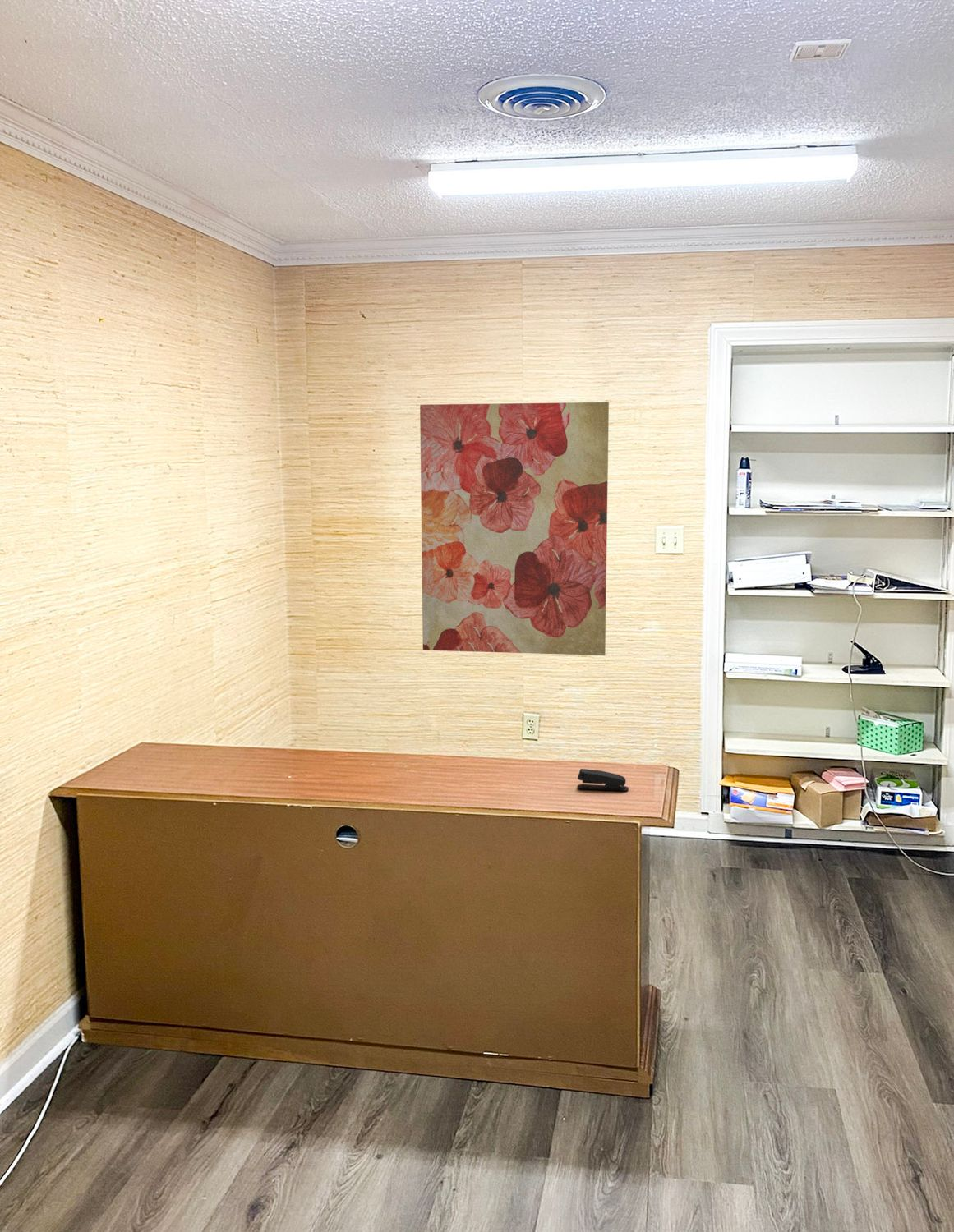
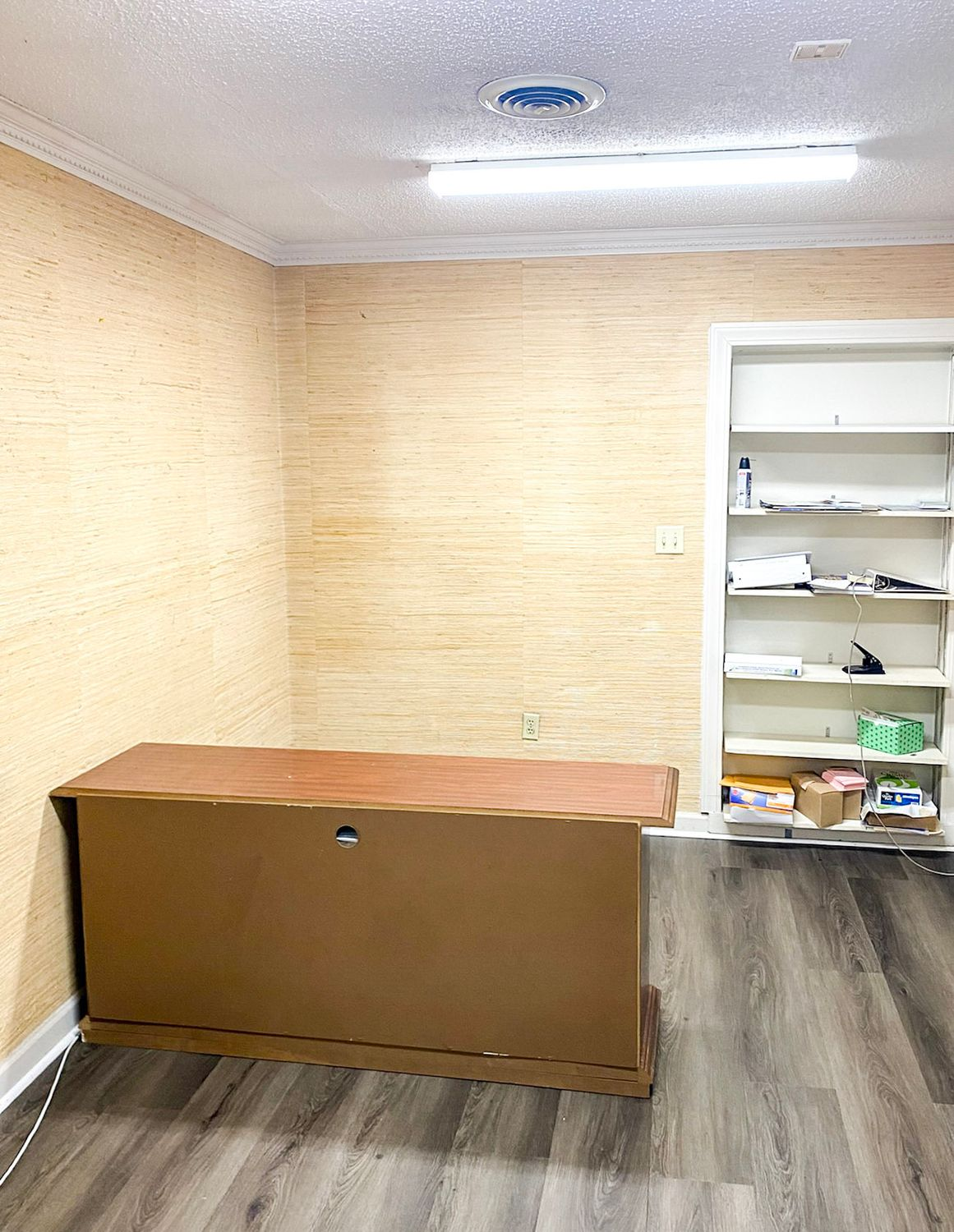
- stapler (602, 779)
- wall art (513, 530)
